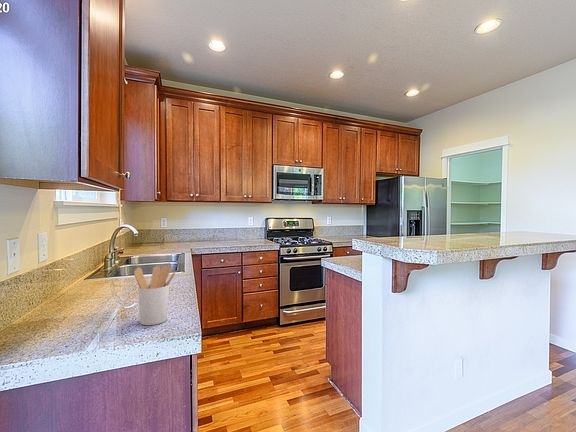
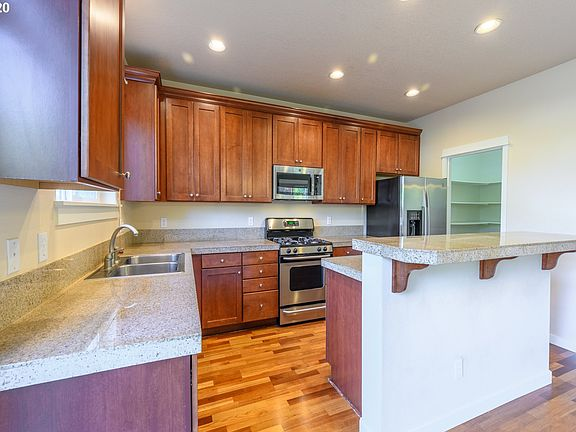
- utensil holder (156, 292)
